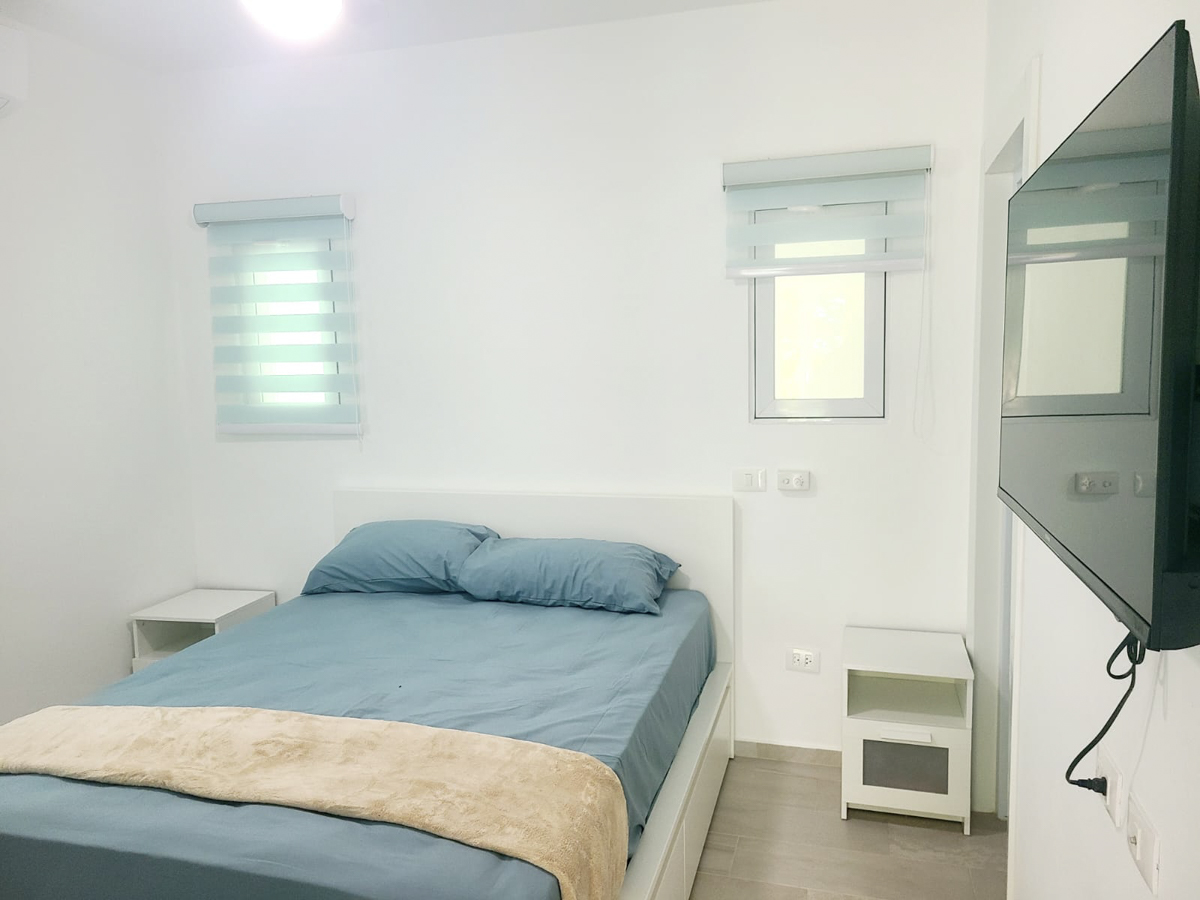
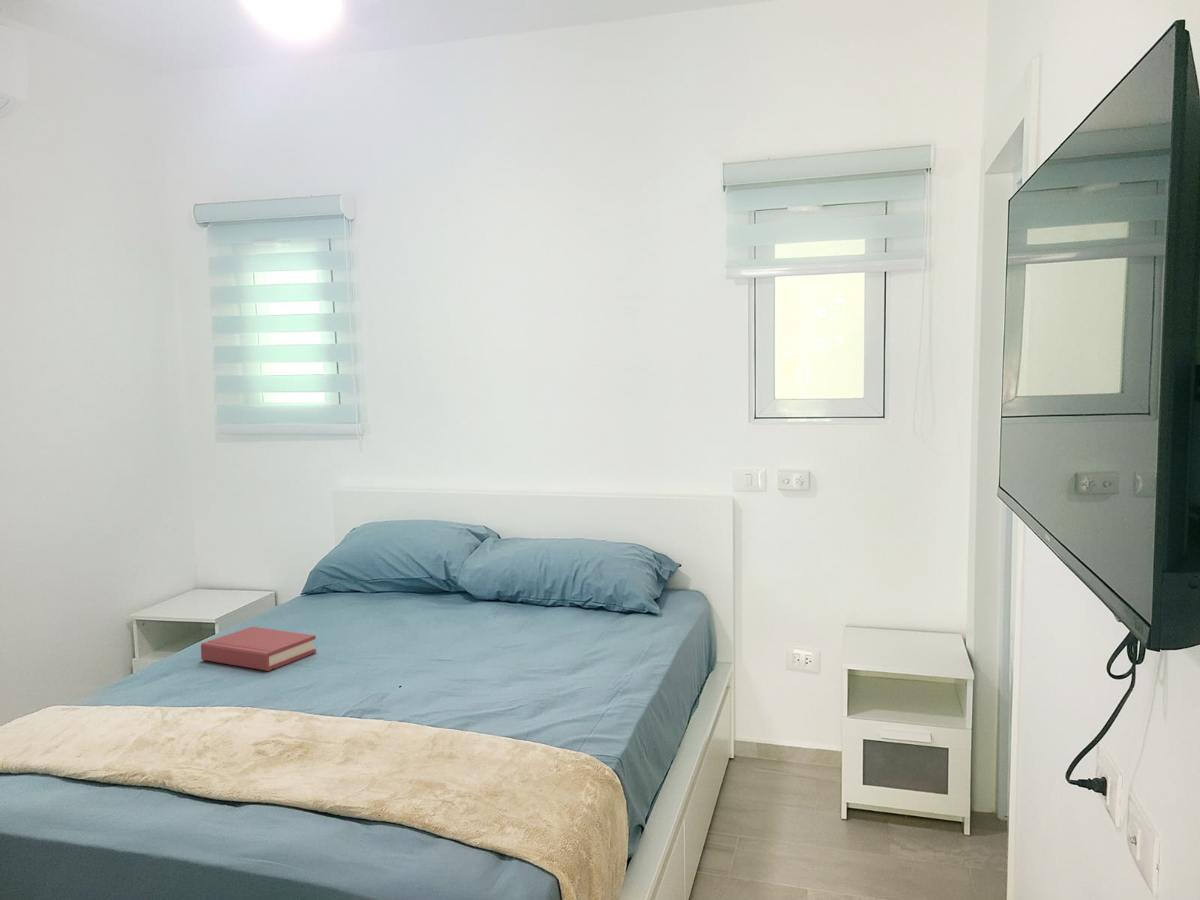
+ hardback book (259, 647)
